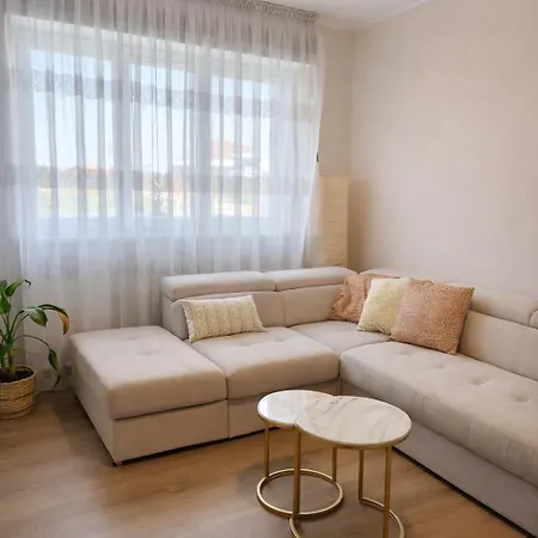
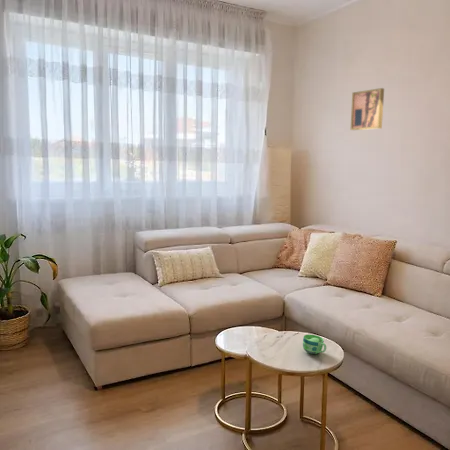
+ cup (315, 345)
+ wall art (366, 110)
